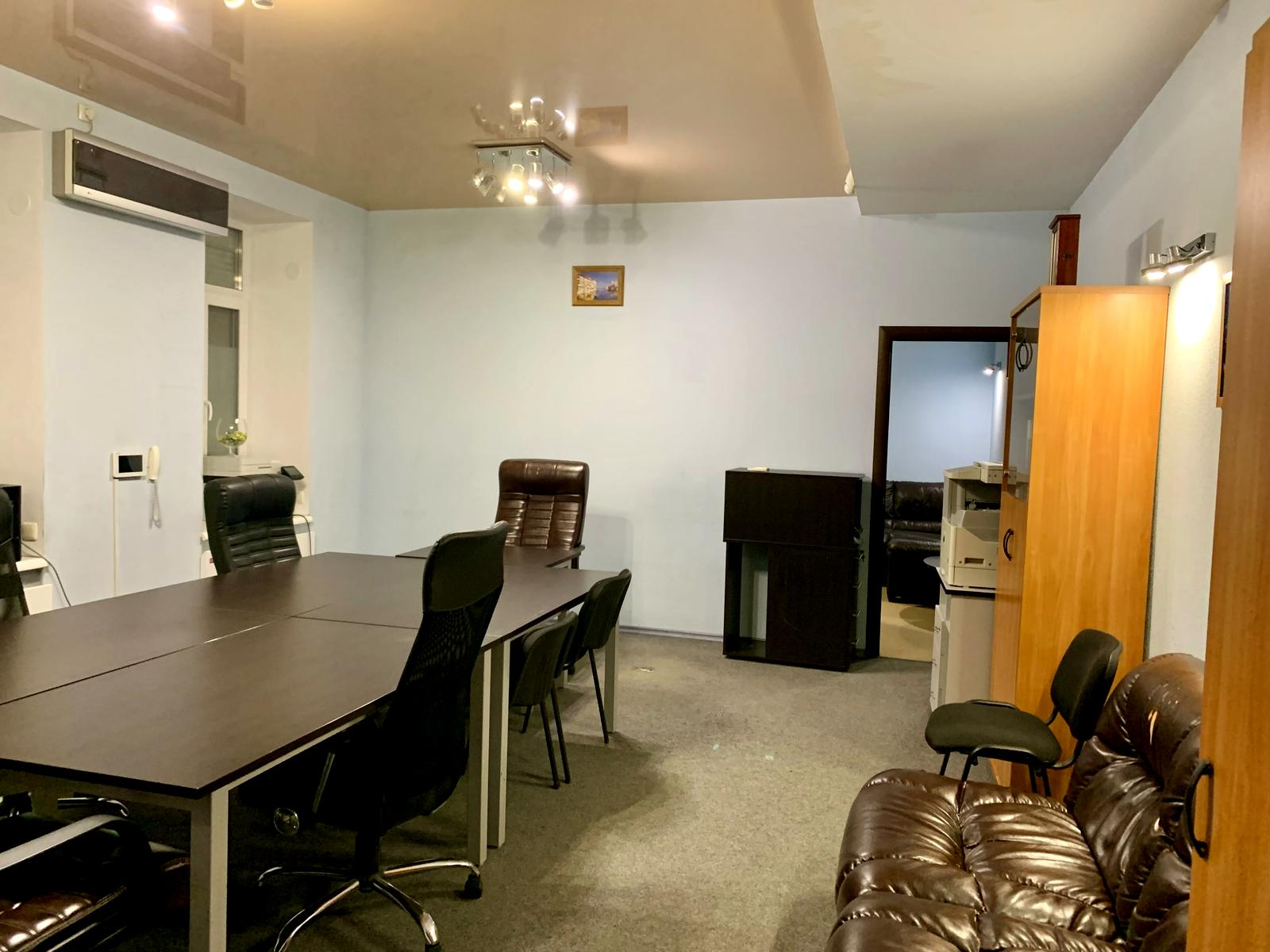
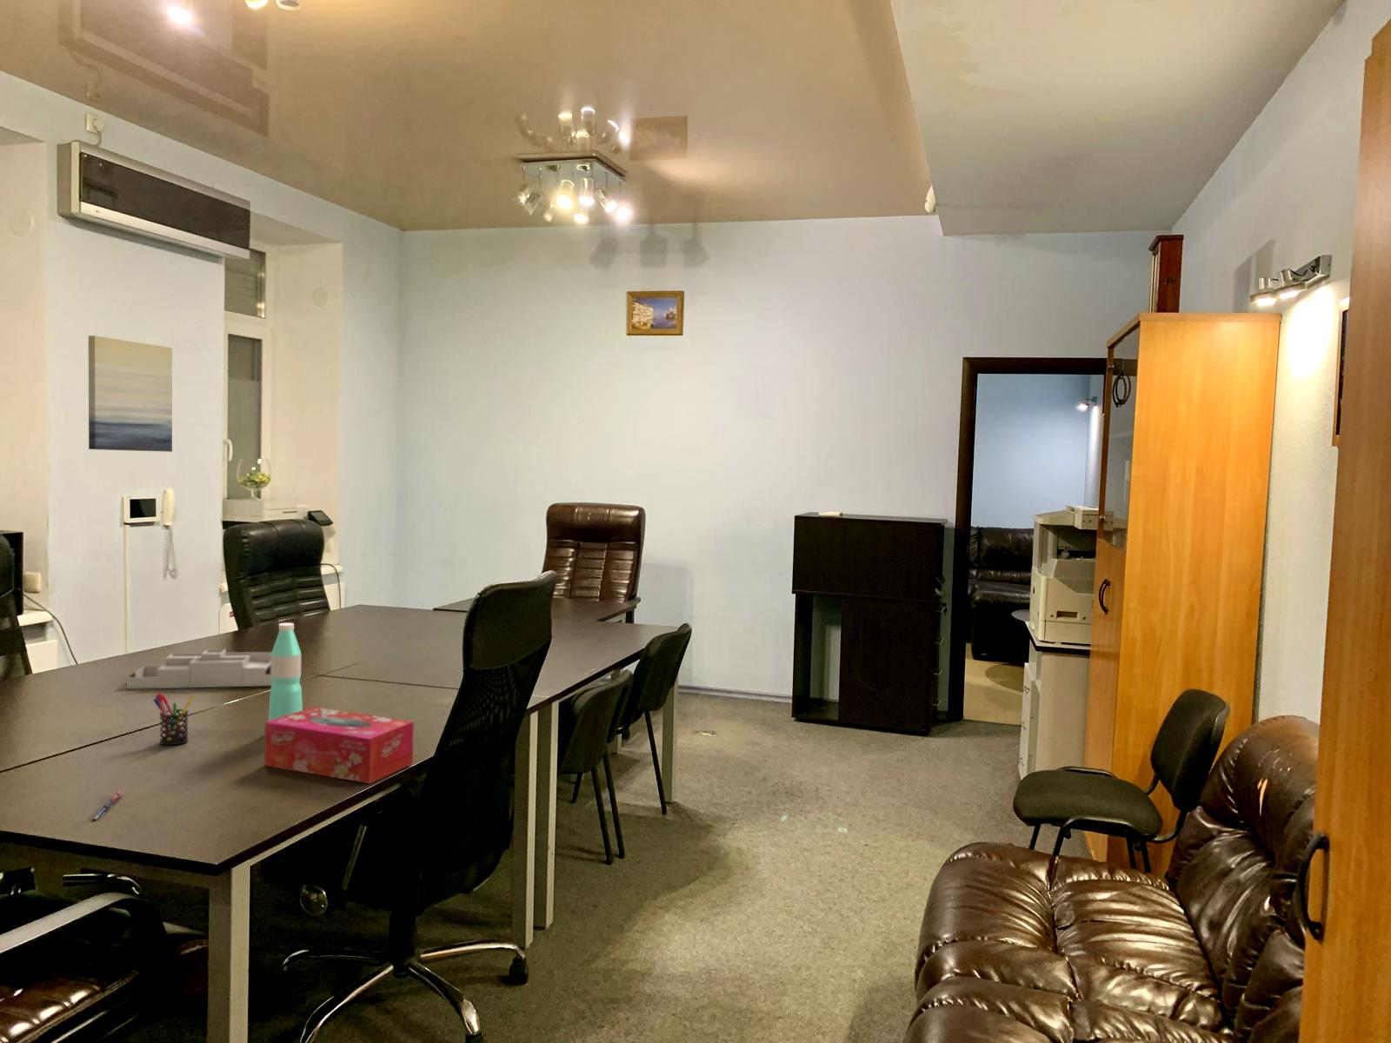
+ desk organizer (217, 666)
+ pen holder (172, 717)
+ wall art (133, 397)
+ water bottle (285, 679)
+ tissue box (340, 743)
+ pen (107, 804)
